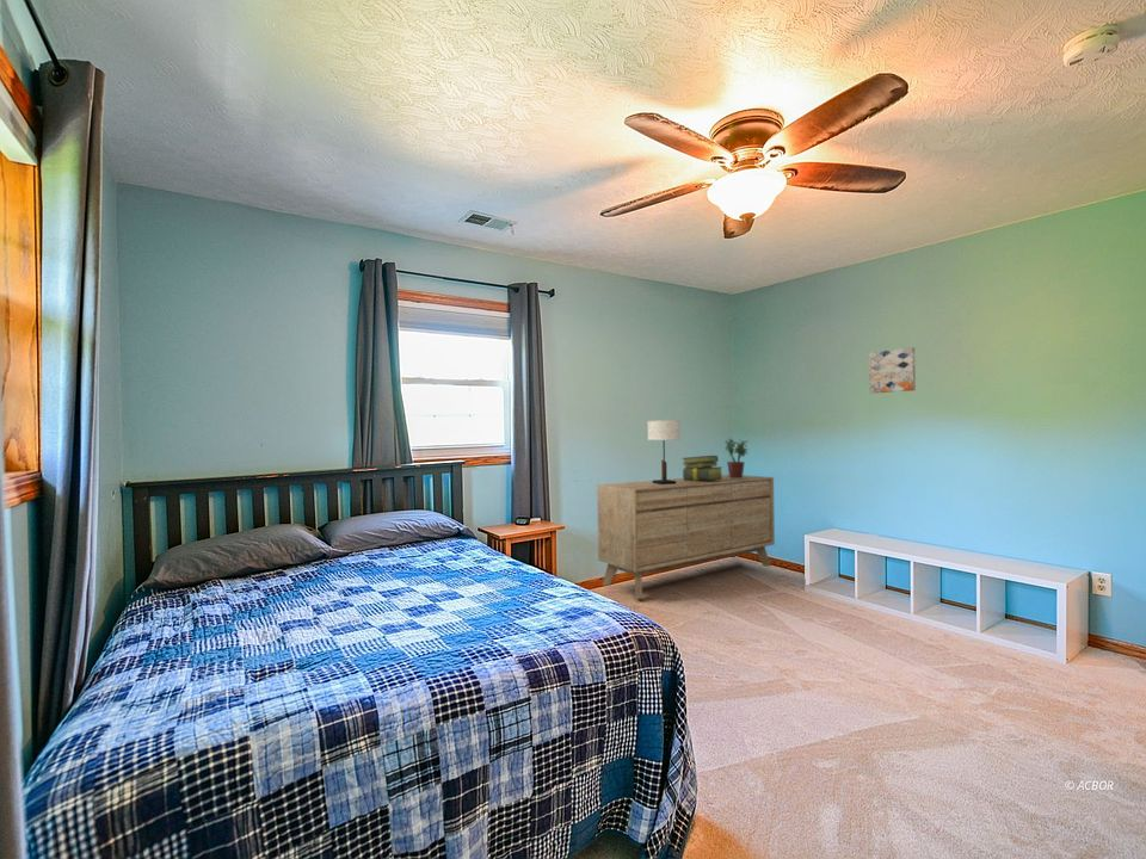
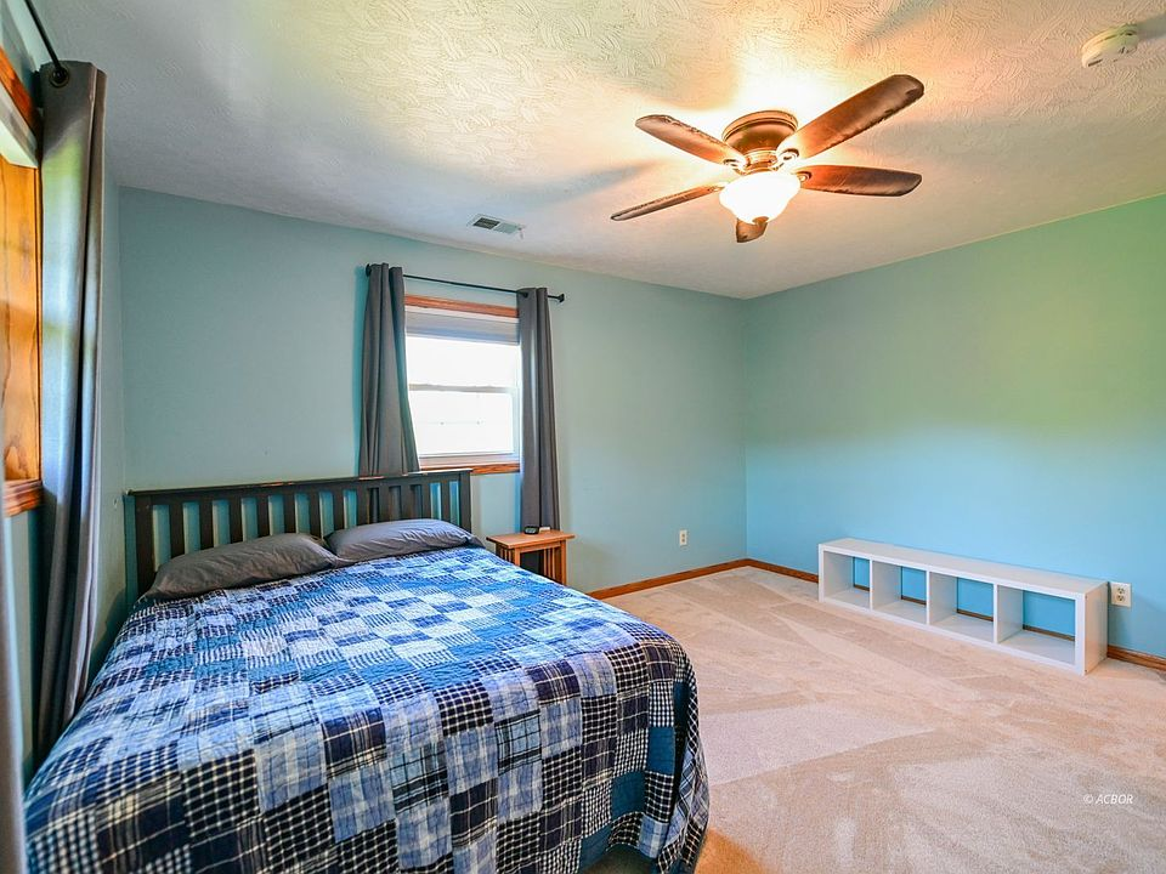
- wall art (891, 371)
- sideboard (690, 527)
- stack of books (701, 466)
- potted plant (733, 457)
- table lamp (664, 451)
